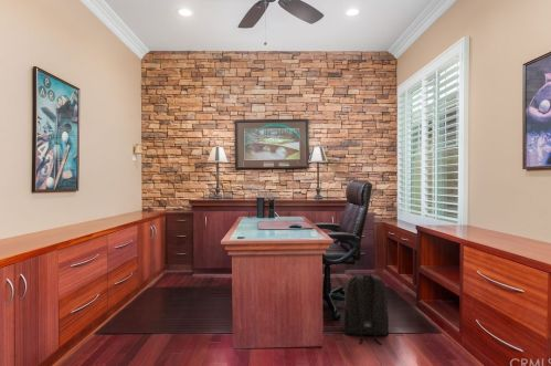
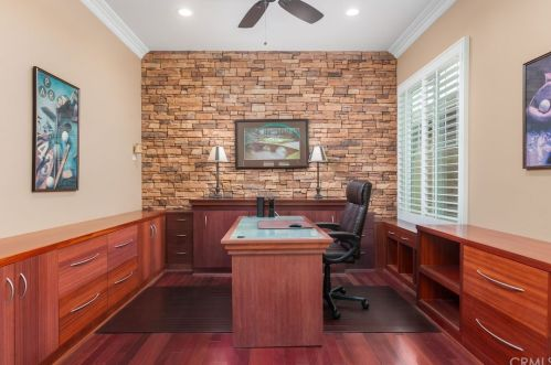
- backpack (365, 302)
